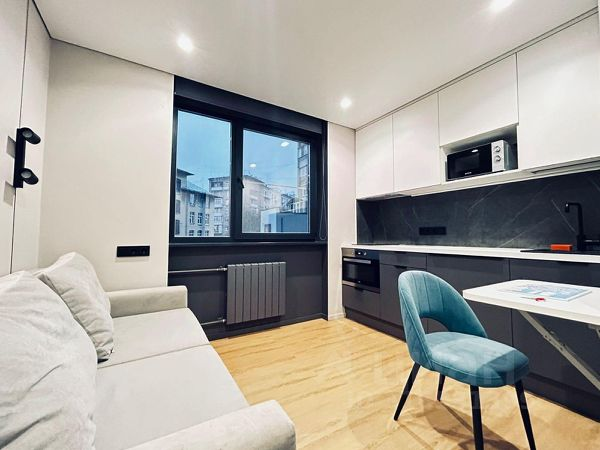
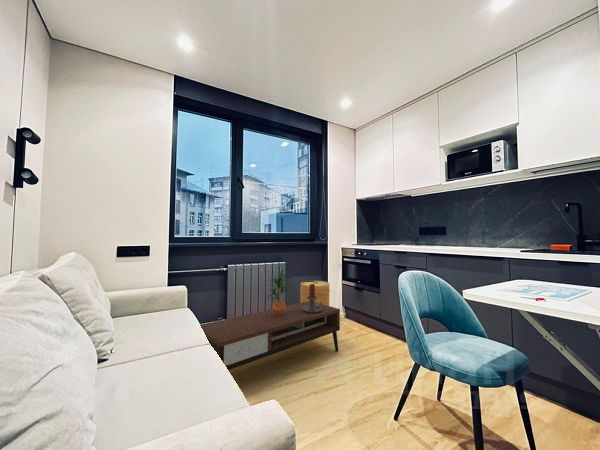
+ basket (316, 302)
+ coffee table (275, 339)
+ potted plant (279, 291)
+ candle holder (313, 296)
